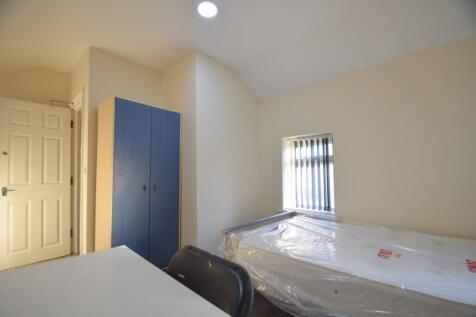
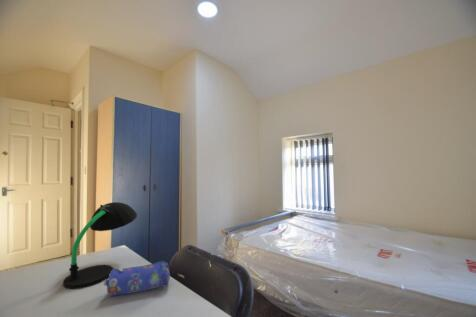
+ pencil case (139, 277)
+ desk lamp (103, 230)
